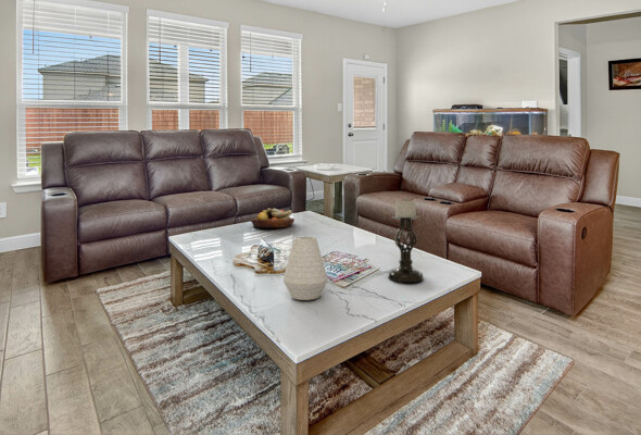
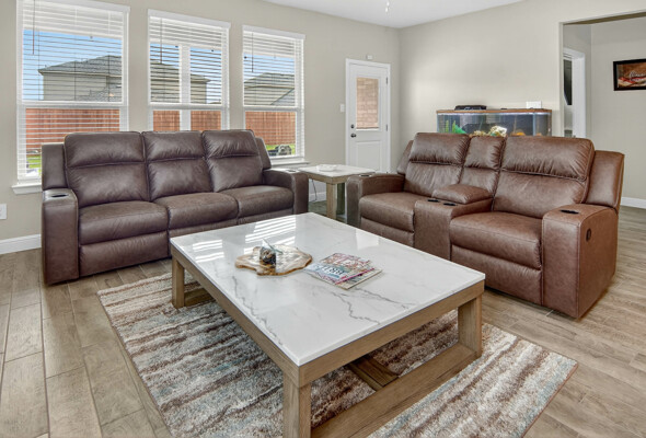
- vase (305, 266)
- candle holder (405, 238)
- fruit bowl (273, 216)
